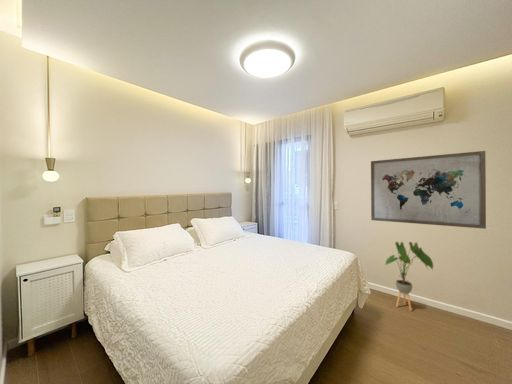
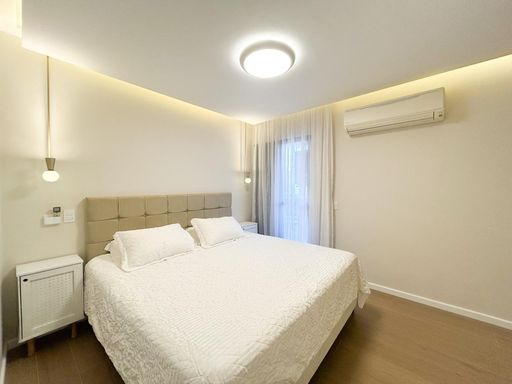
- house plant (406, 273)
- wall art (420, 190)
